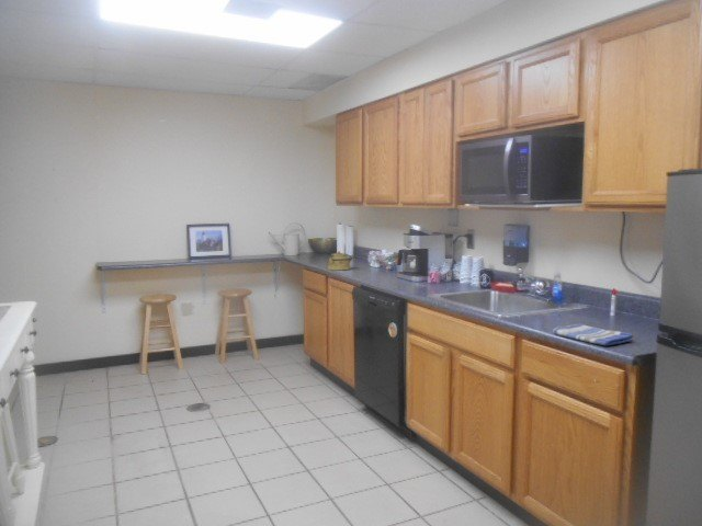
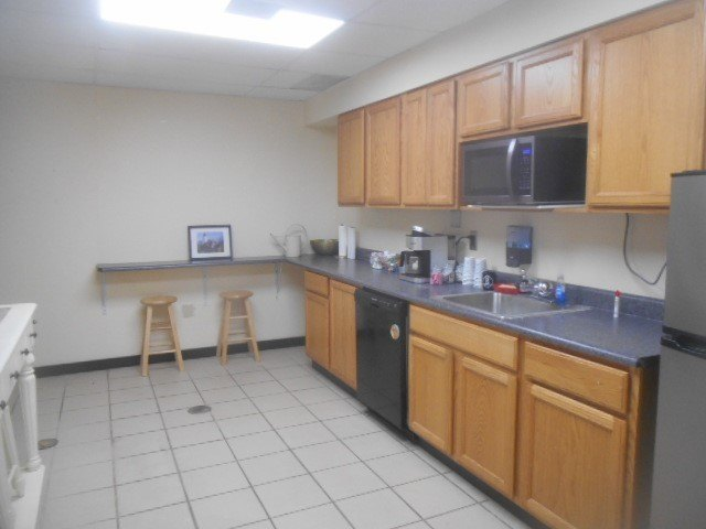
- kettle (341, 260)
- dish towel (591, 333)
